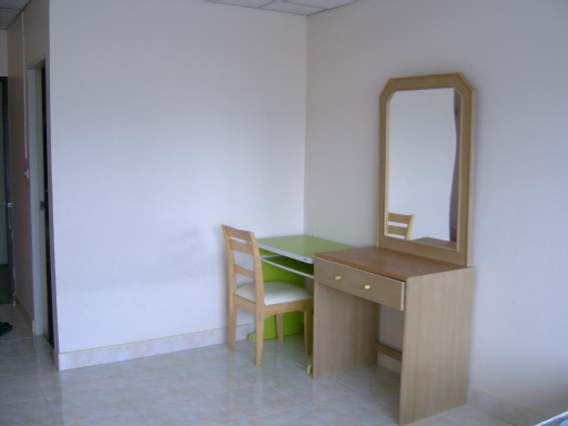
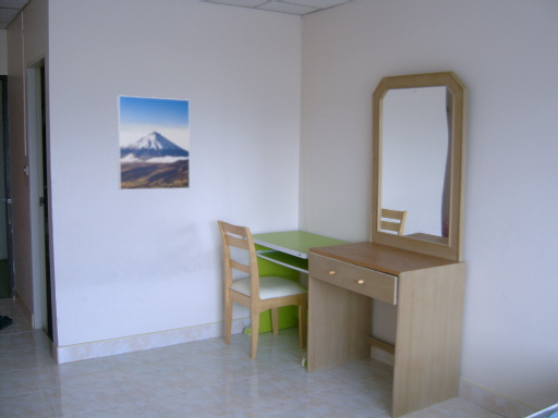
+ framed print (154, 144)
